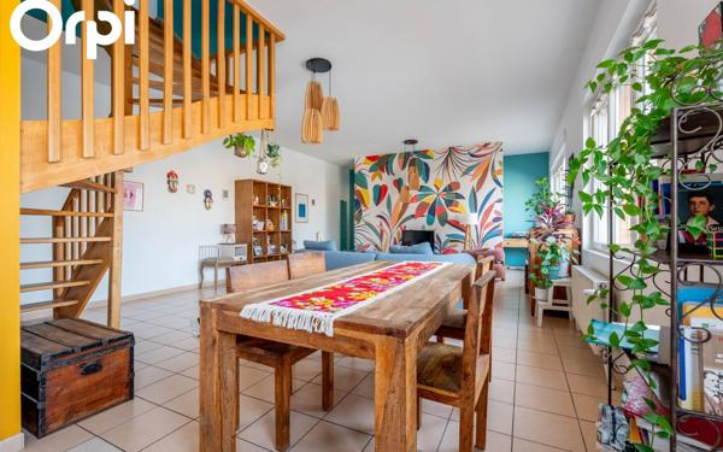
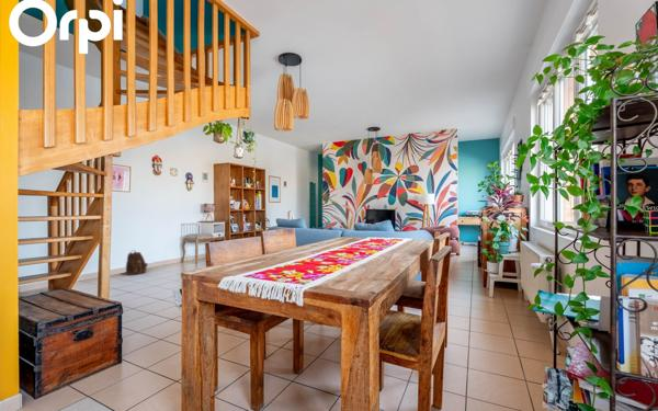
+ backpack (135, 261)
